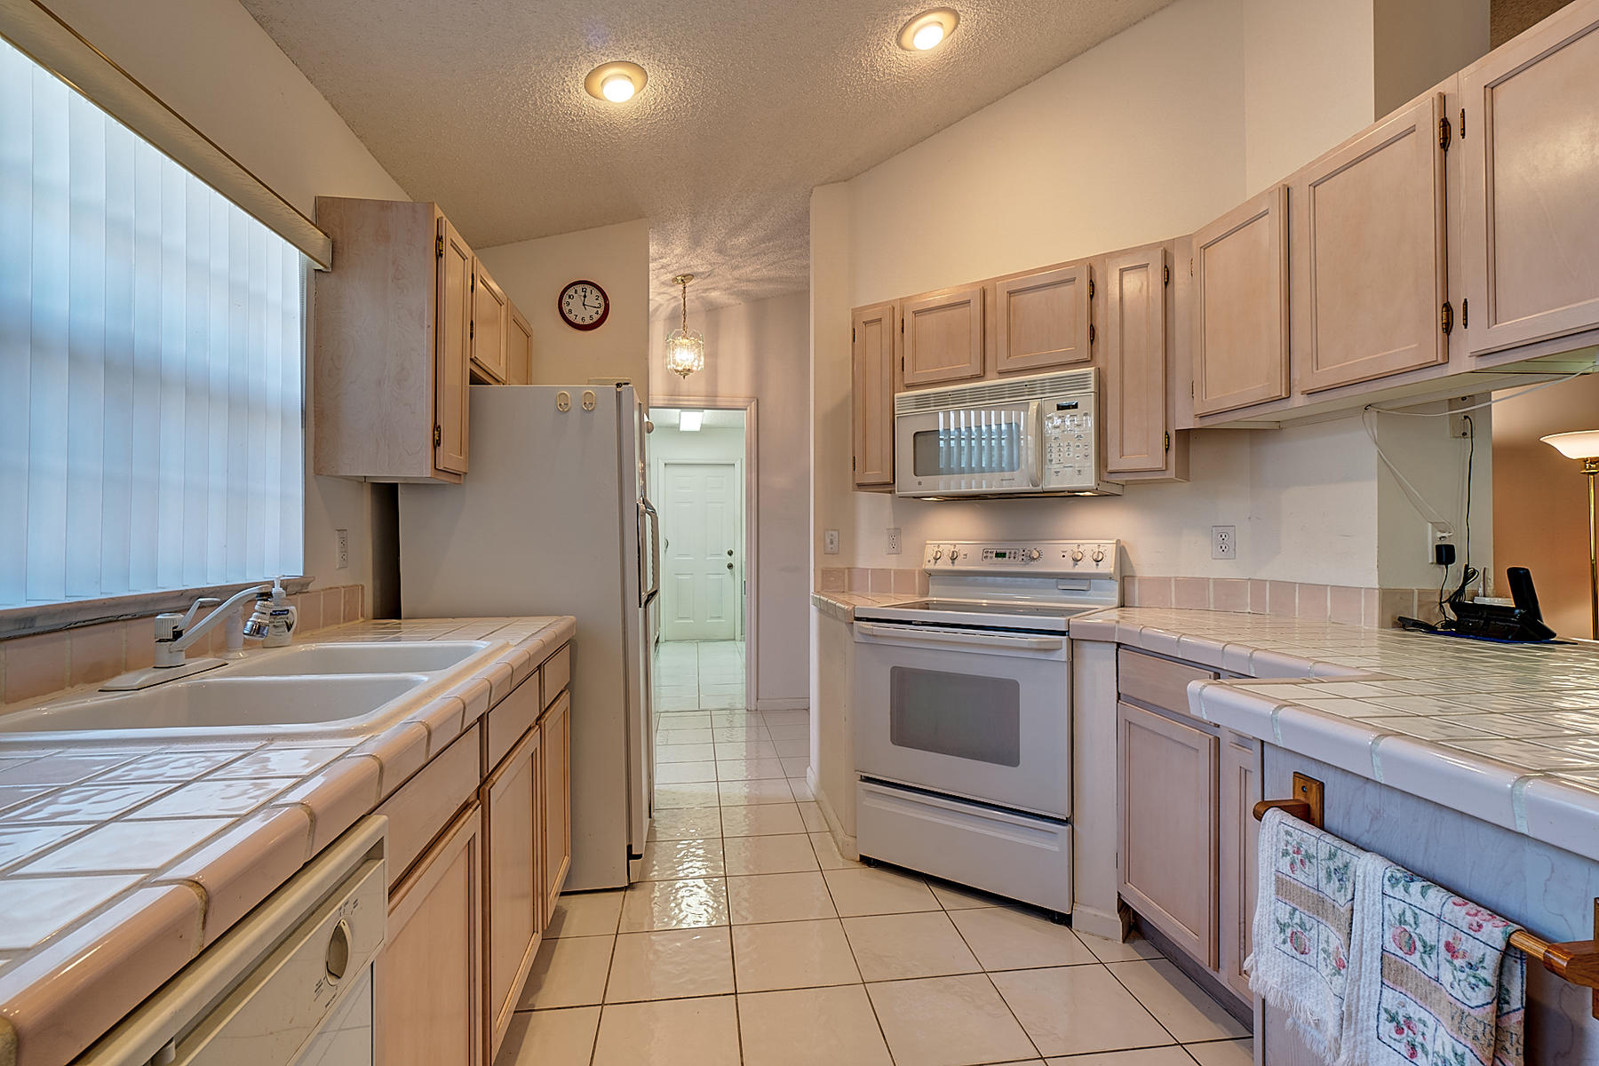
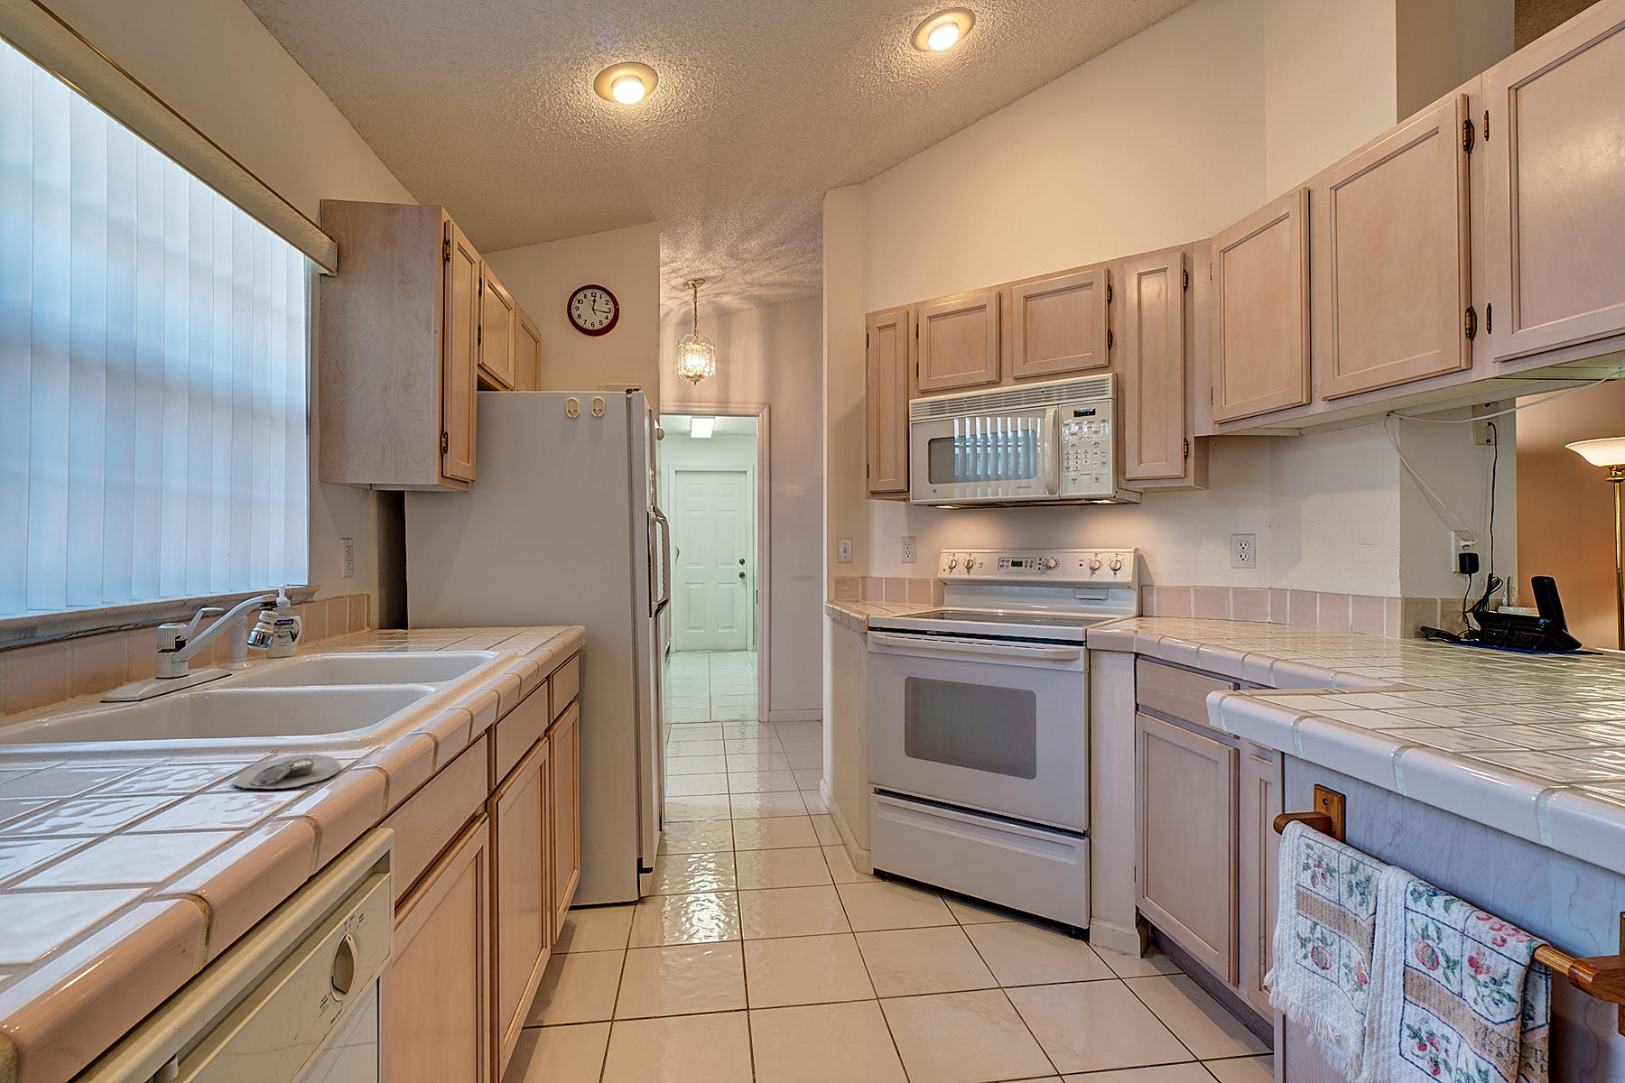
+ soap dish (289, 764)
